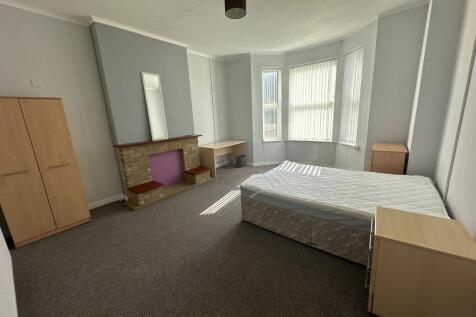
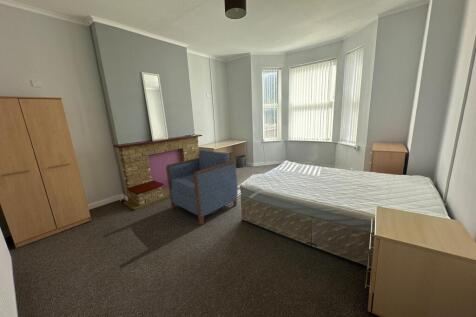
+ armchair (202, 180)
